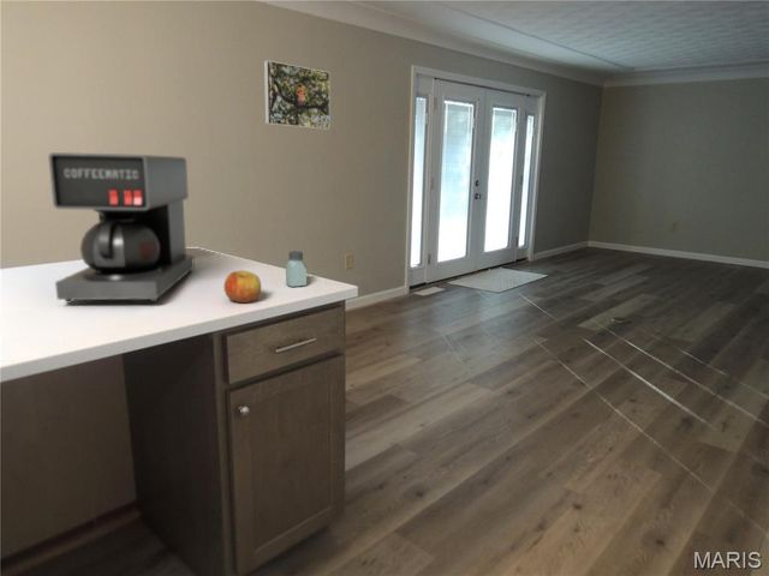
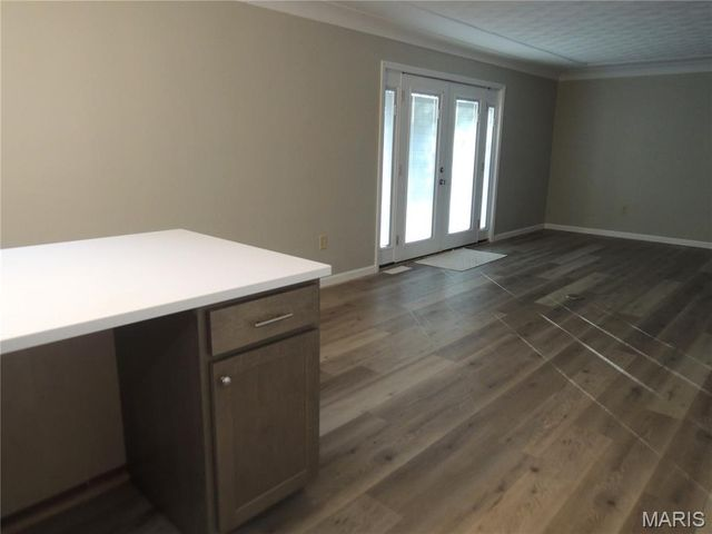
- coffee maker (131, 222)
- saltshaker (296, 268)
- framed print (298, 96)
- apple (243, 286)
